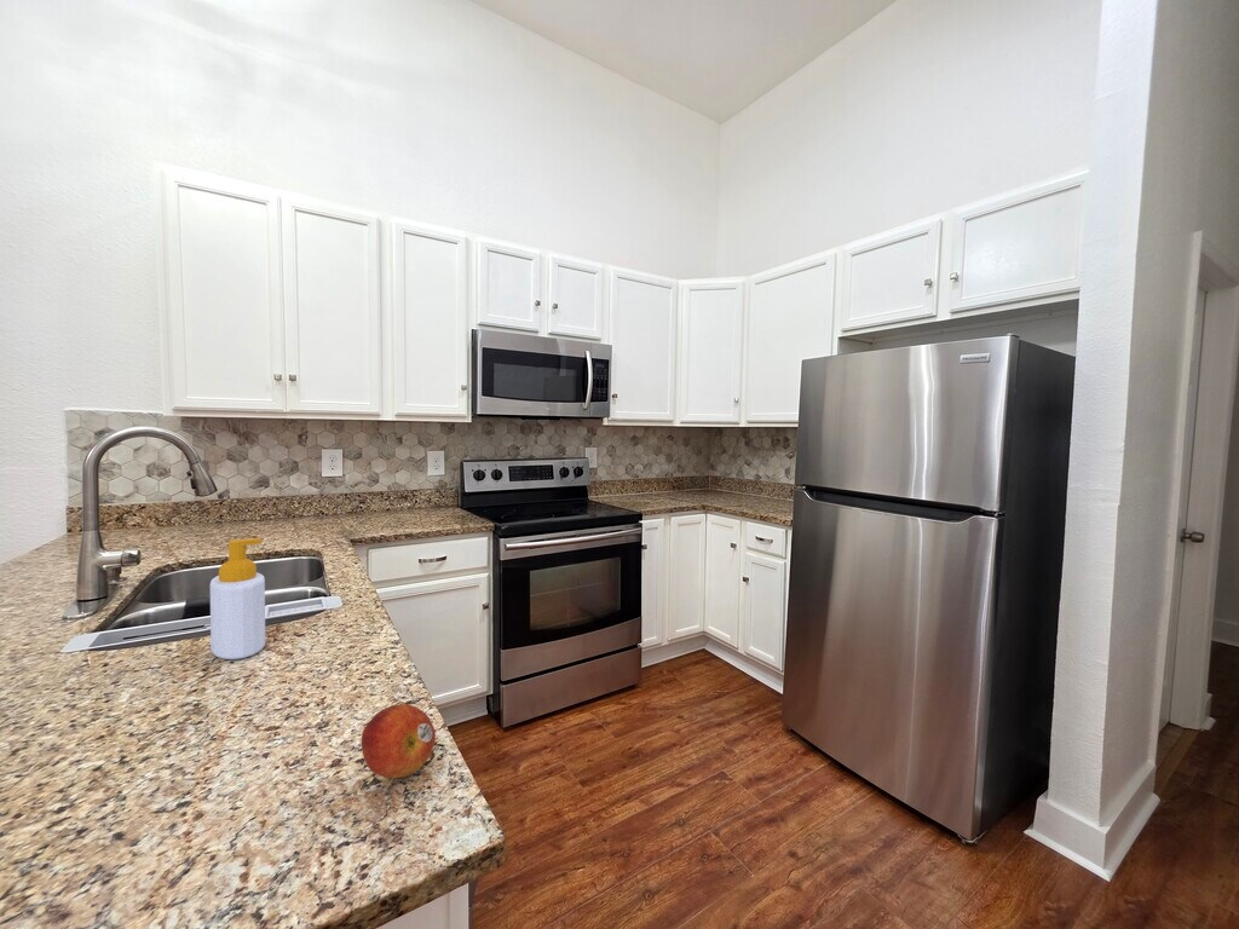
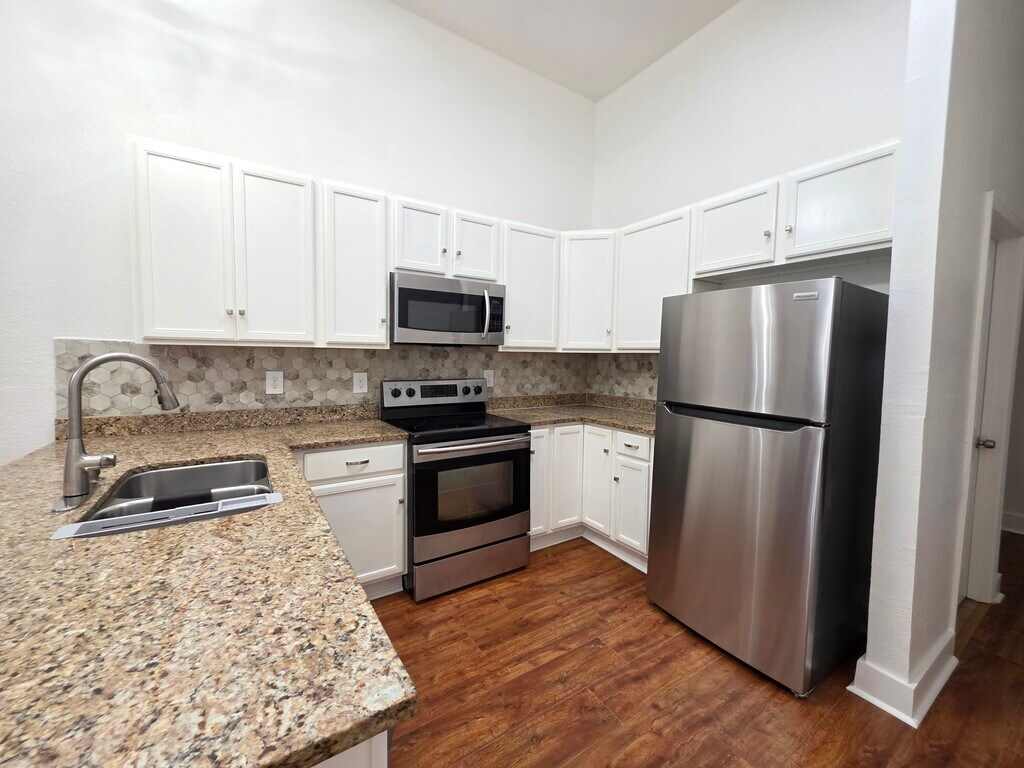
- soap bottle (237, 594)
- fruit (400, 742)
